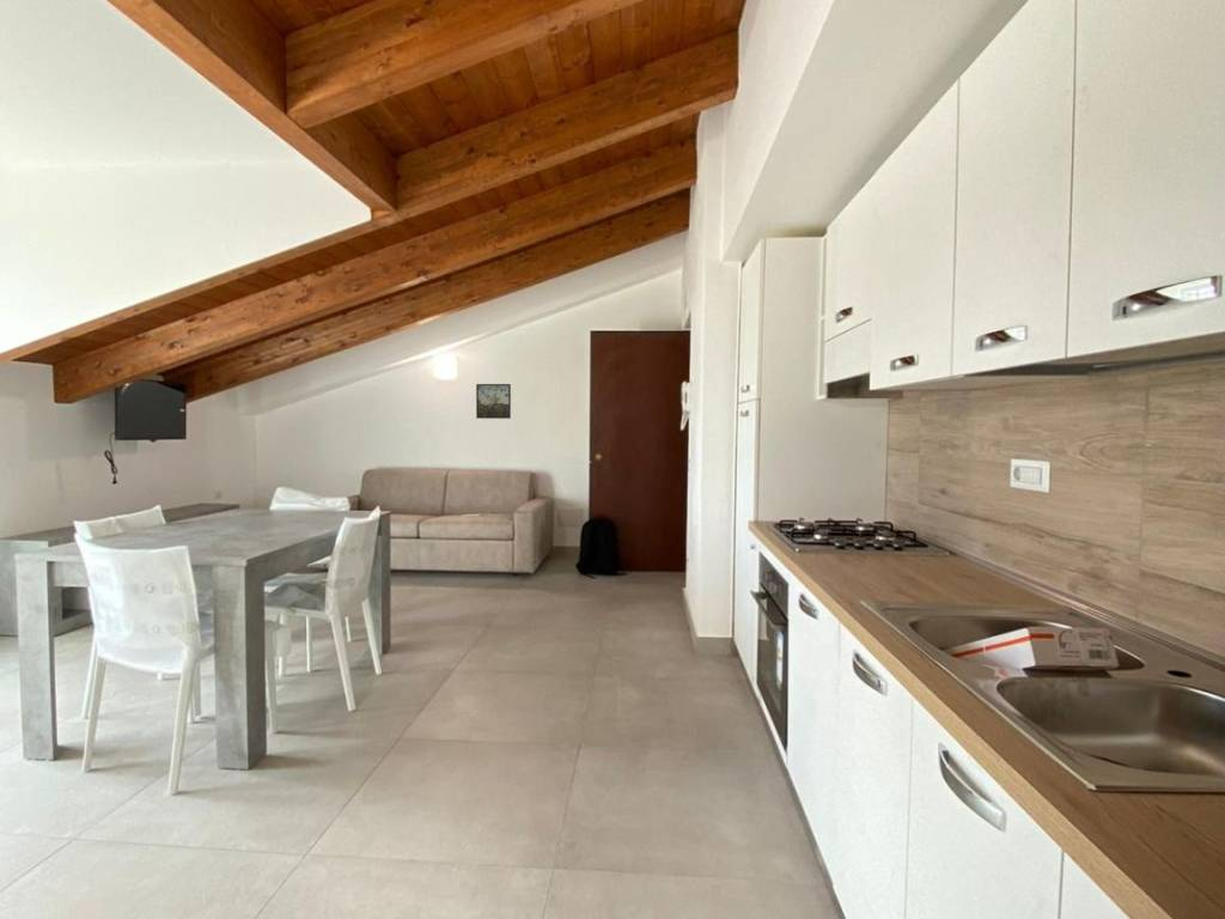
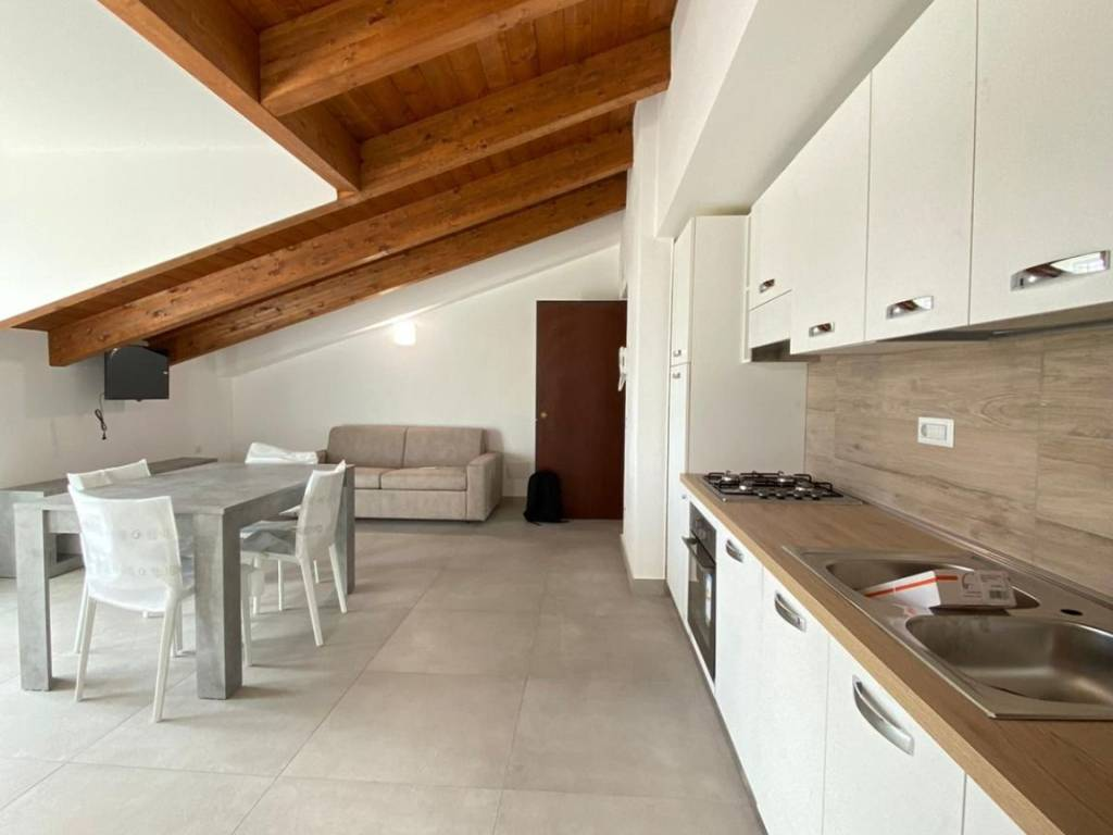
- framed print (493, 401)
